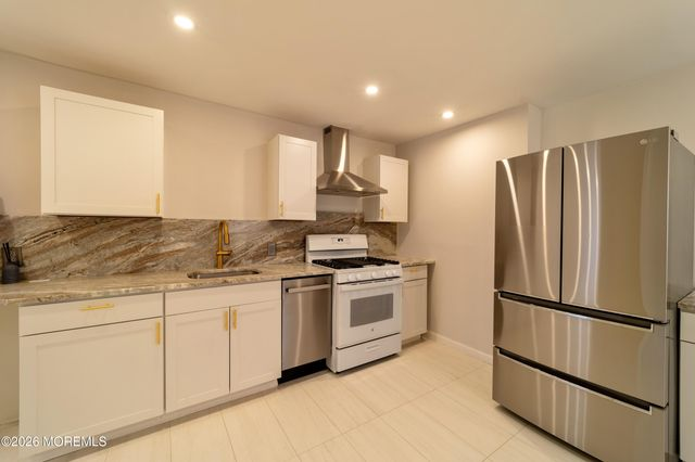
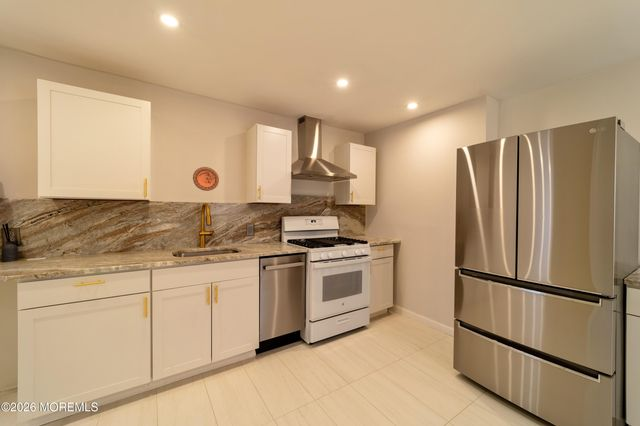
+ decorative plate (206, 178)
